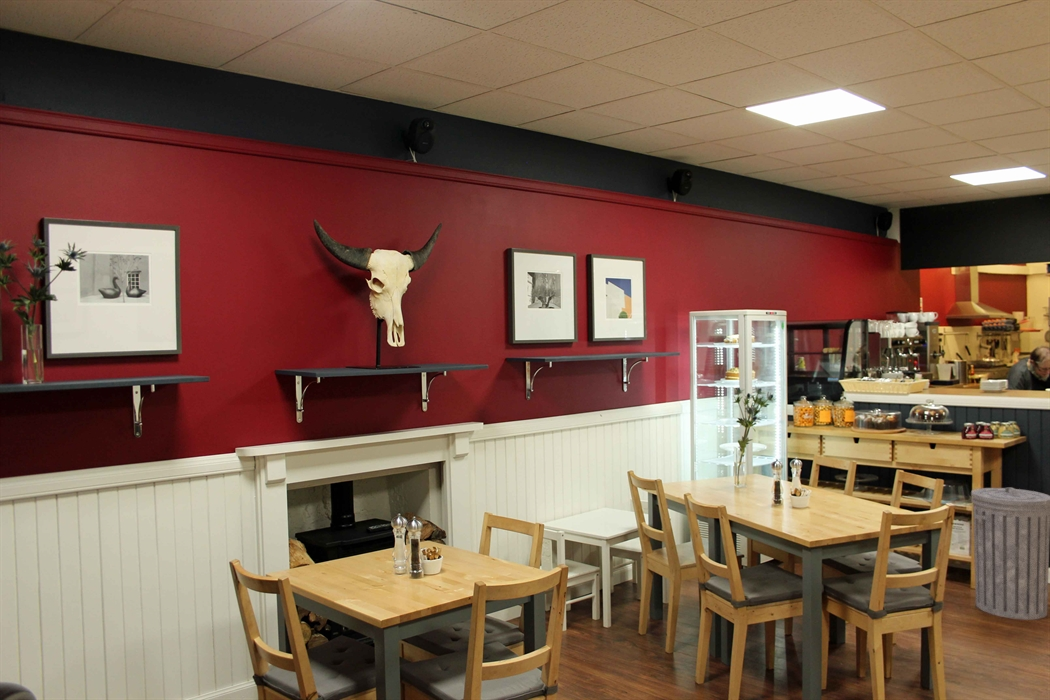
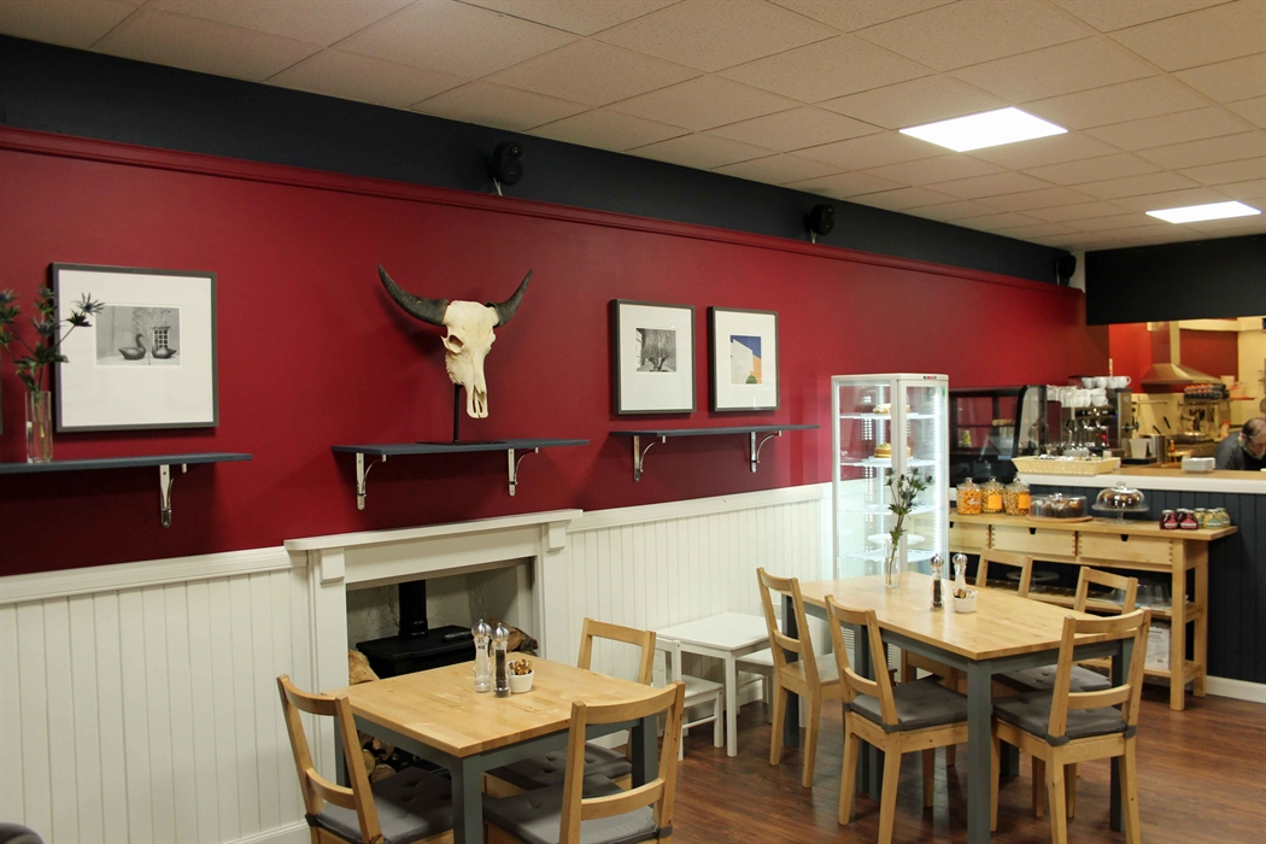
- trash can (1010, 548)
